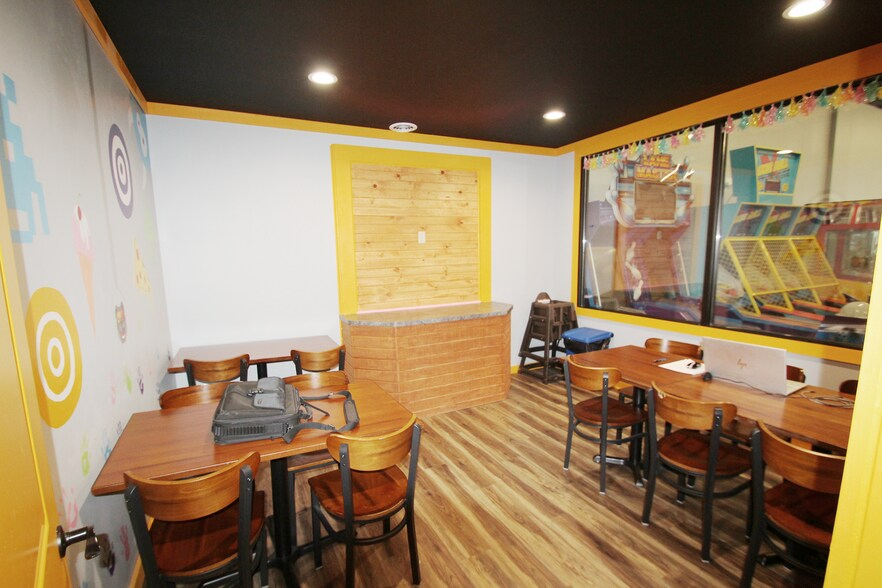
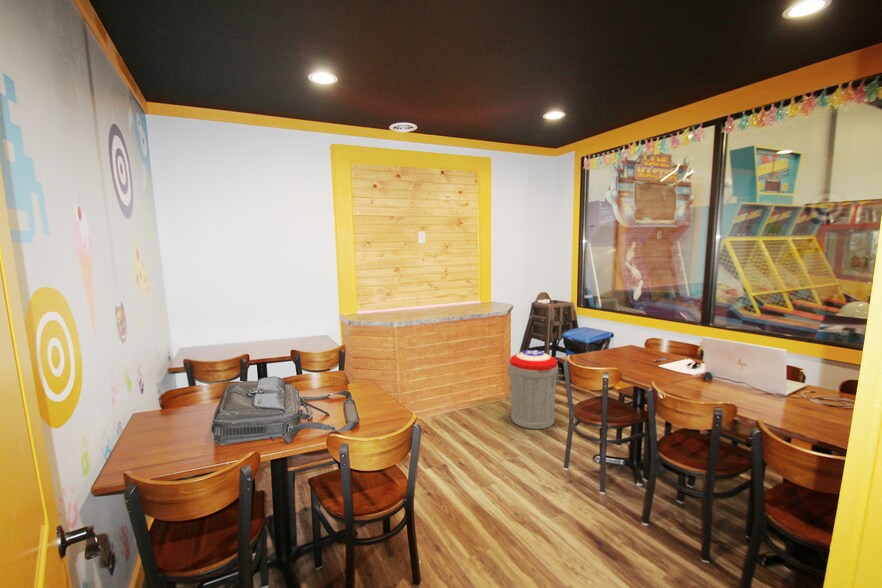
+ trash can (532, 386)
